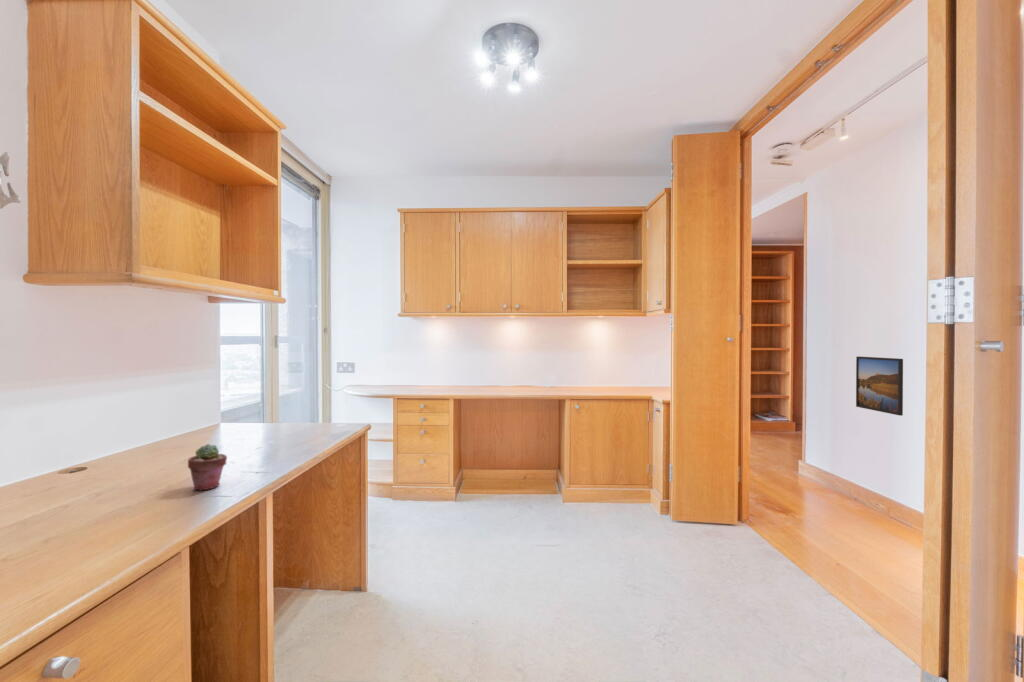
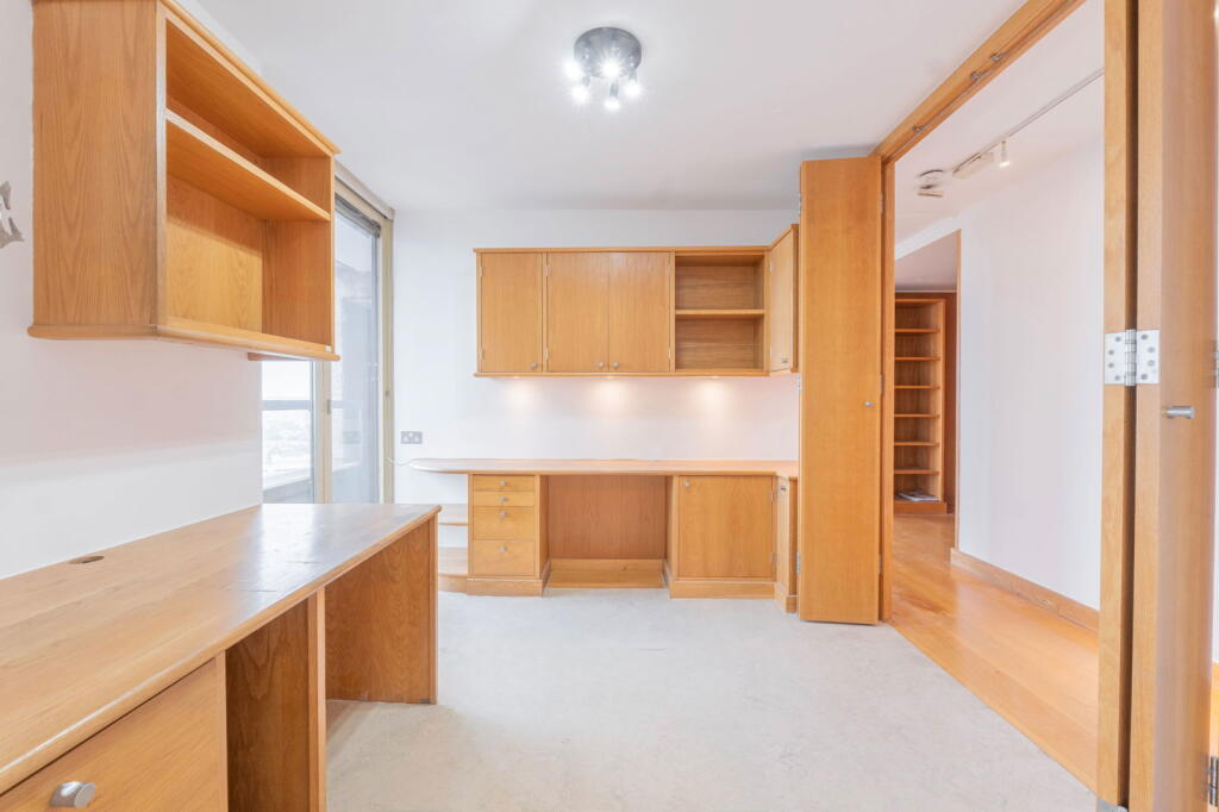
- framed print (878, 384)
- potted succulent (207, 465)
